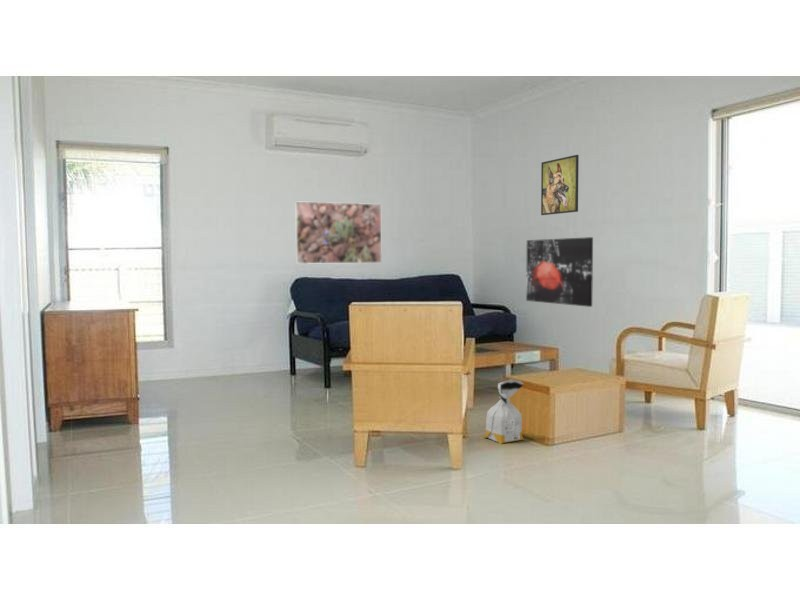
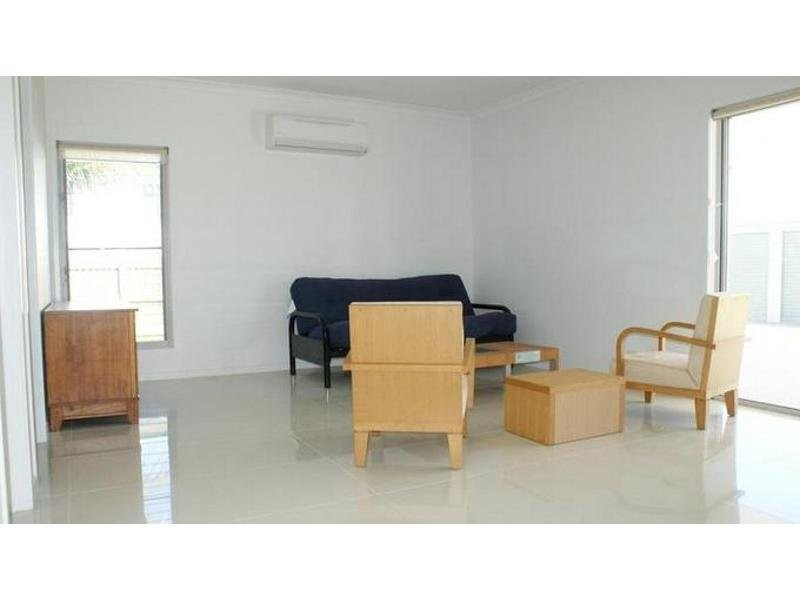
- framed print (559, 186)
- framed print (339, 233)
- bag (505, 408)
- wall art (557, 271)
